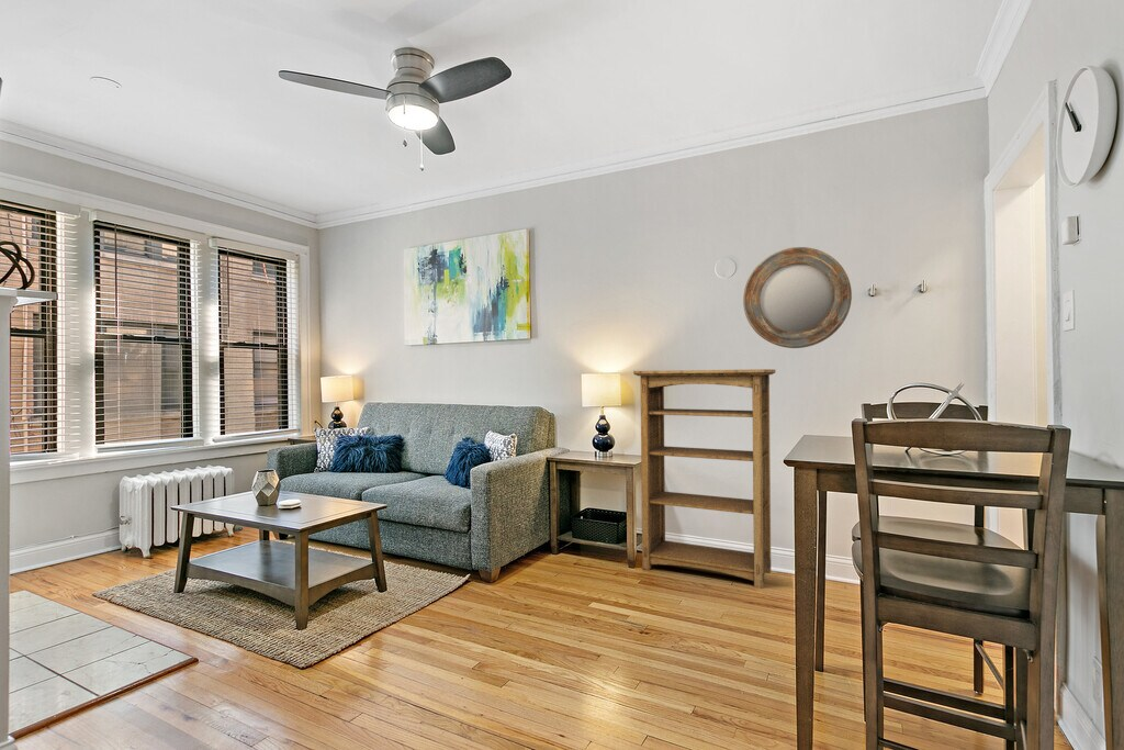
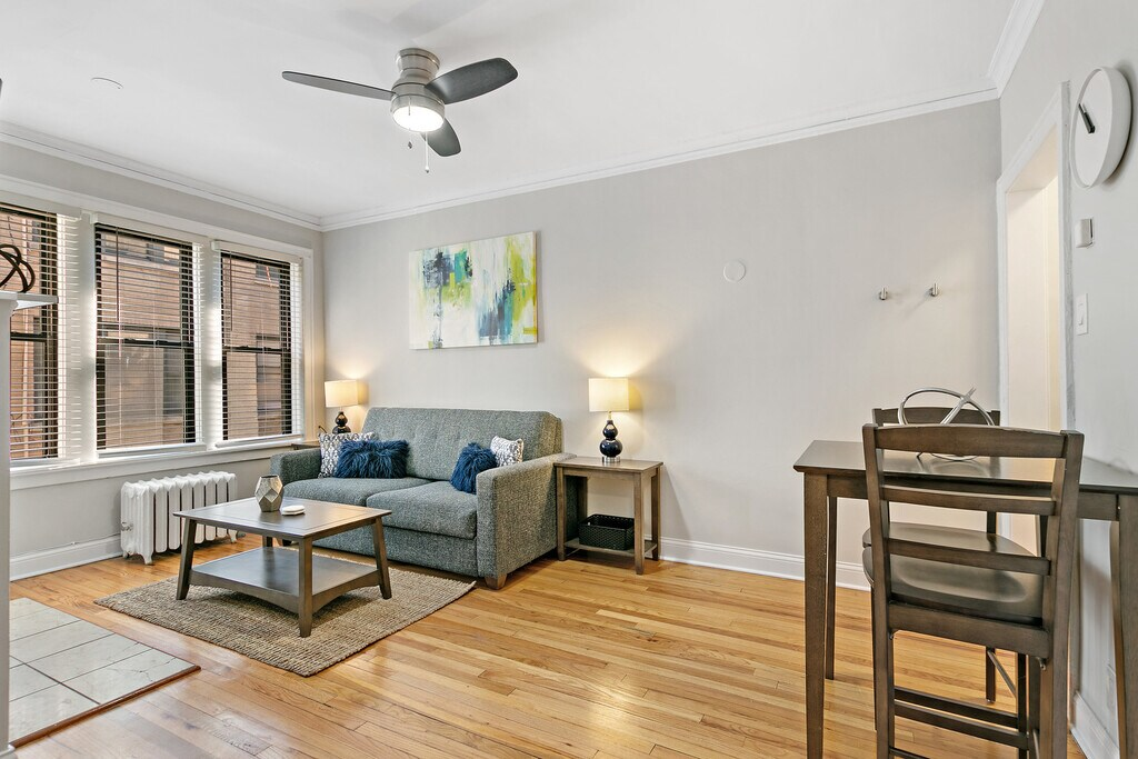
- bookshelf (707, 458)
- home mirror (795, 298)
